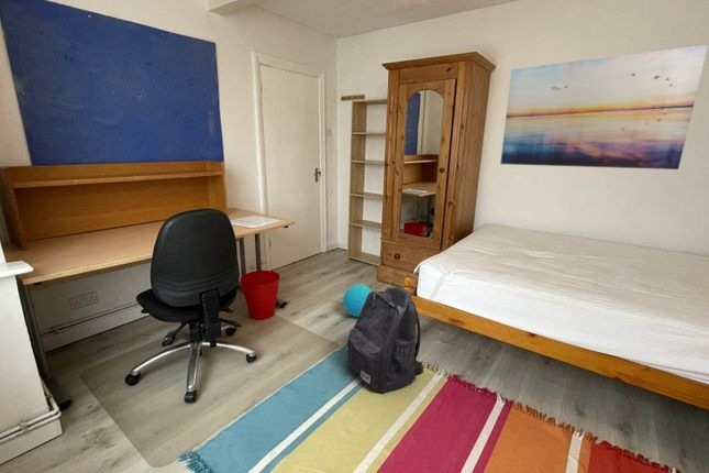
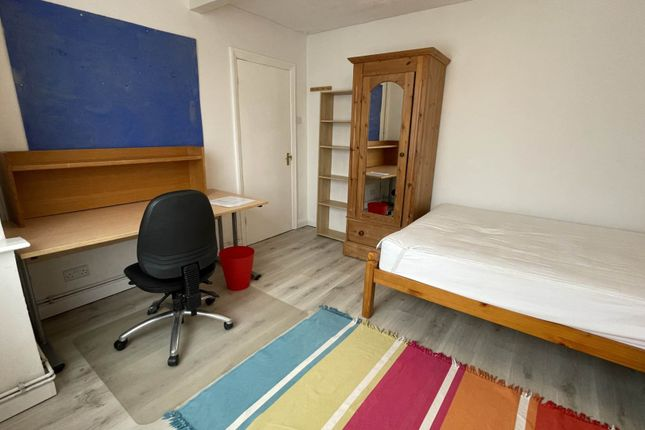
- ball (358, 300)
- backpack (386, 331)
- wall art (587, 114)
